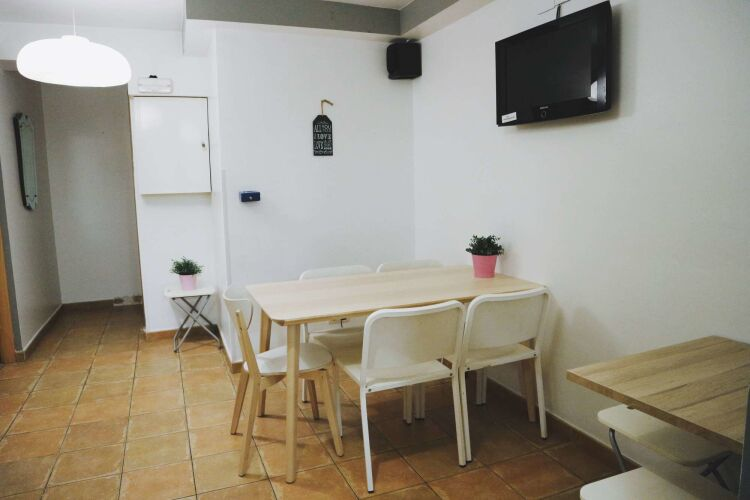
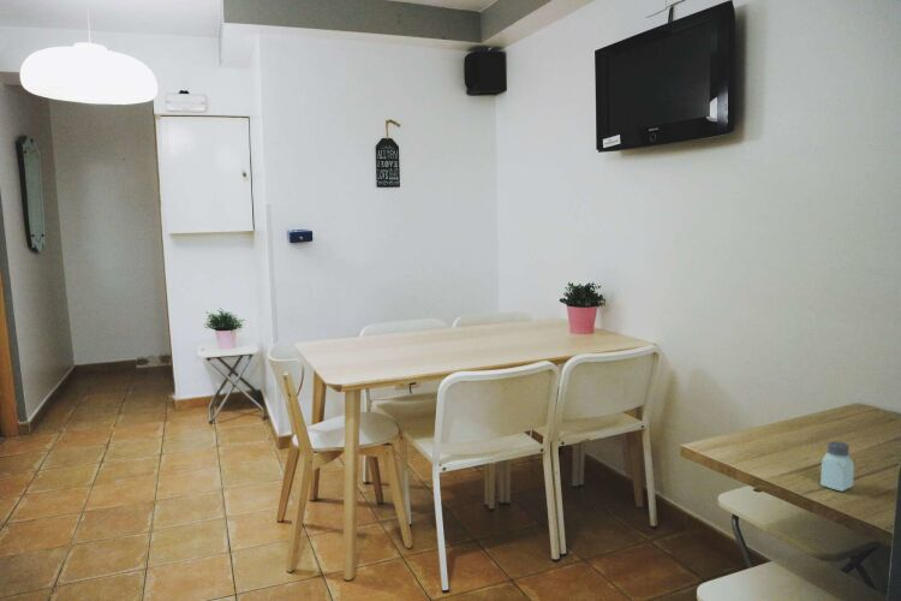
+ saltshaker (837, 465)
